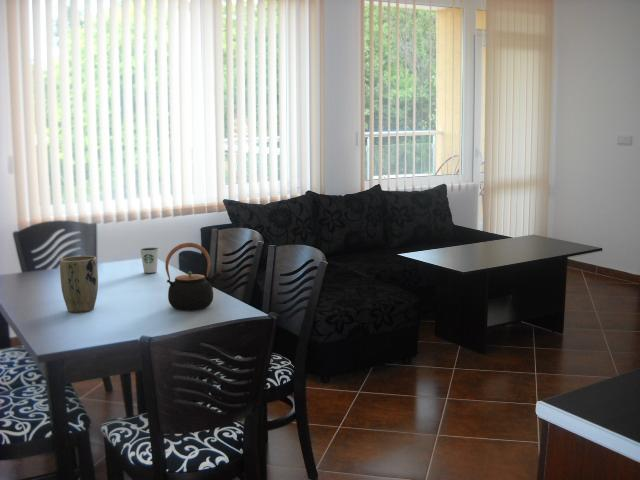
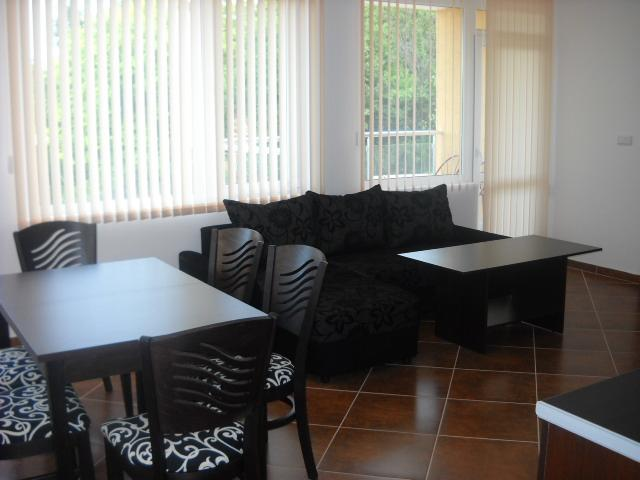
- teapot (194, 274)
- plant pot (79, 284)
- dixie cup (149, 260)
